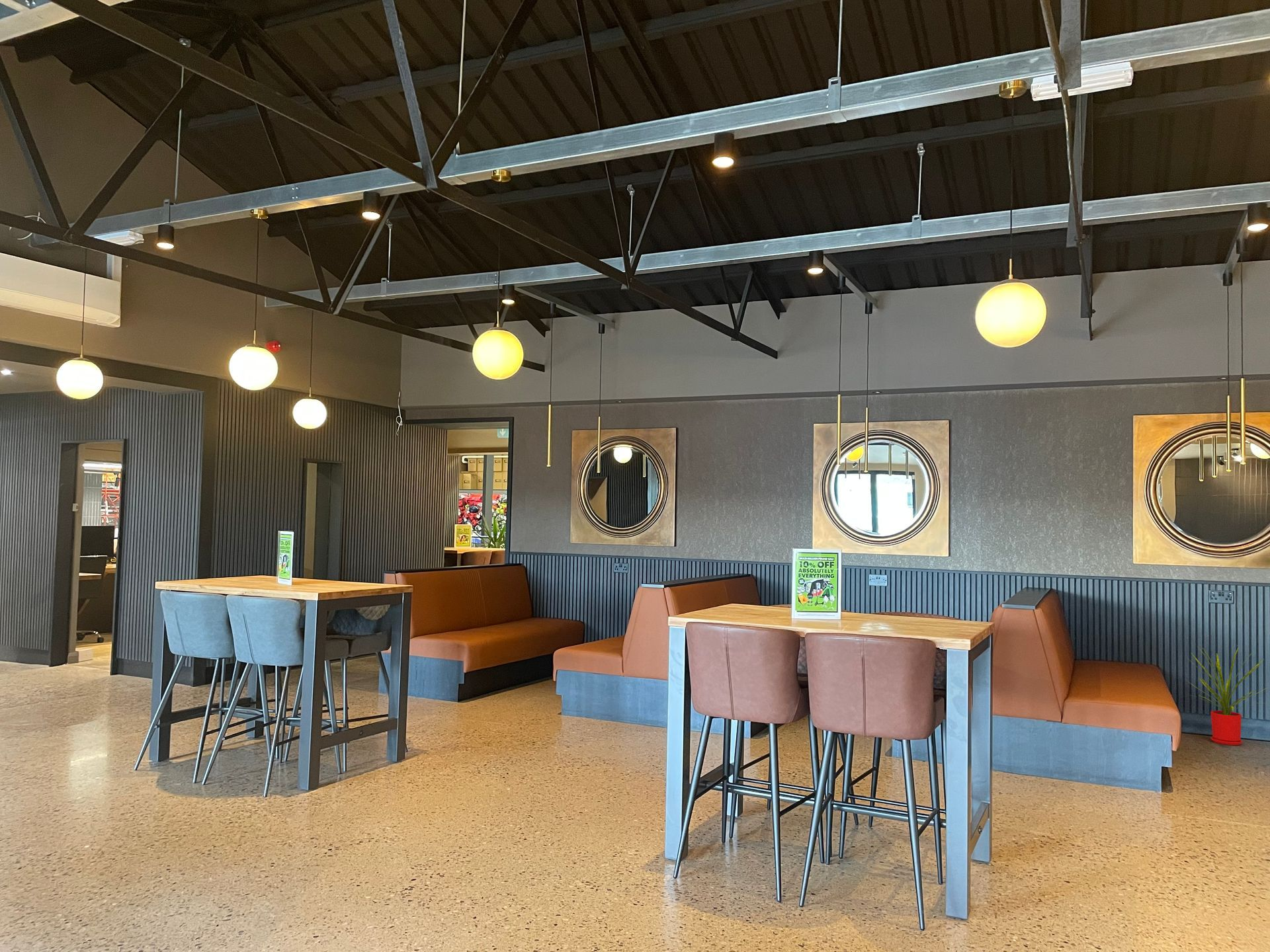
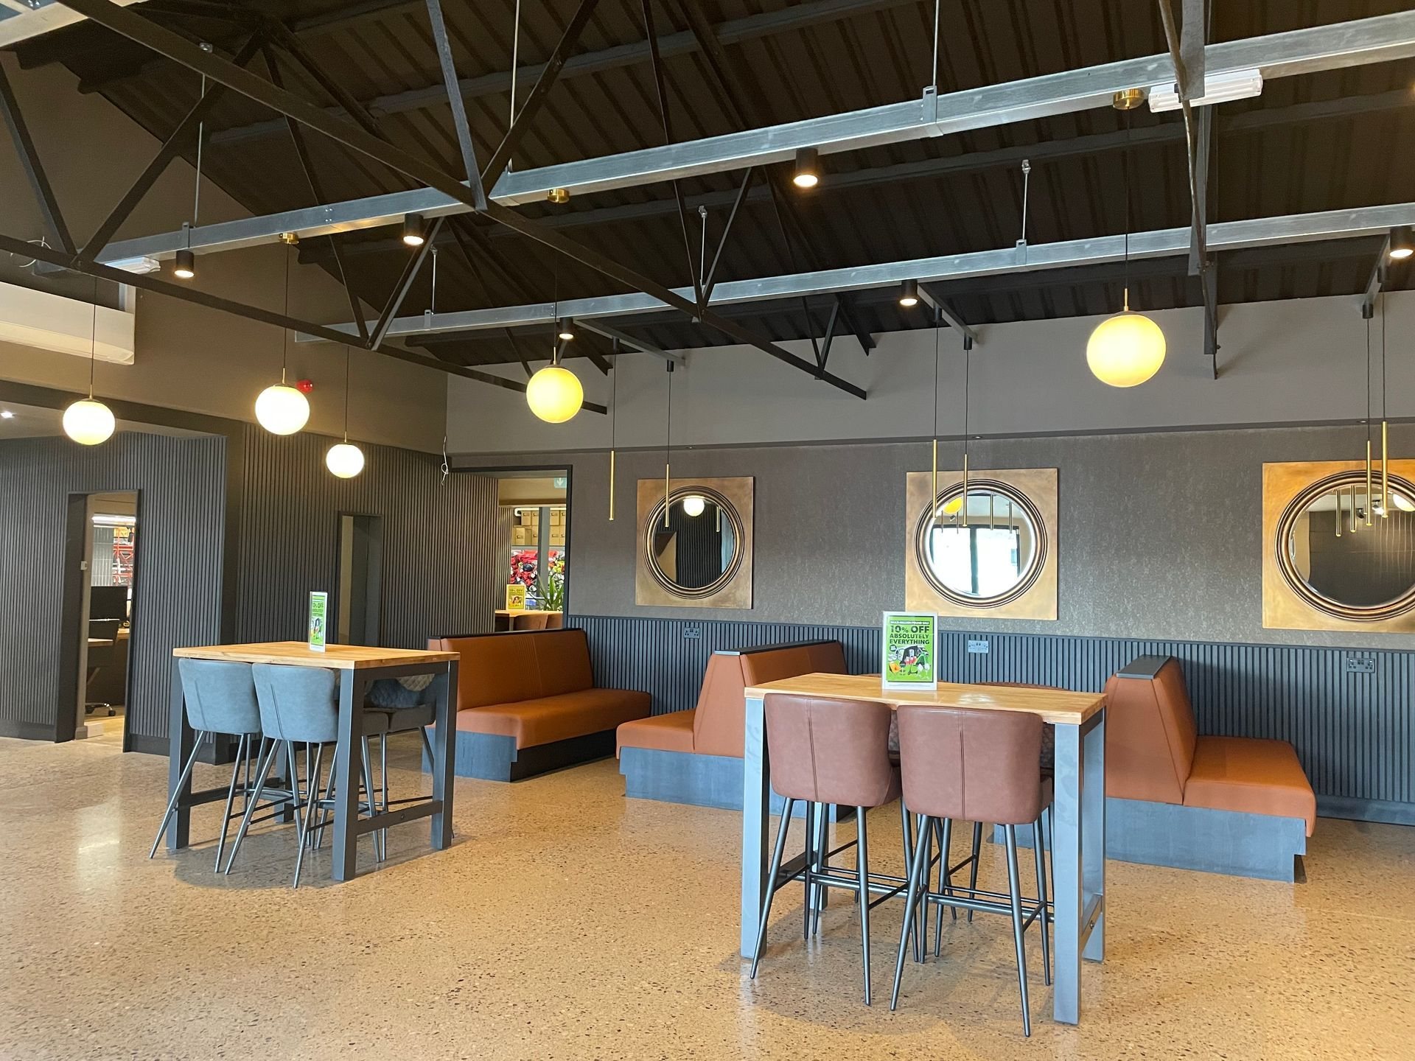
- house plant (1225, 694)
